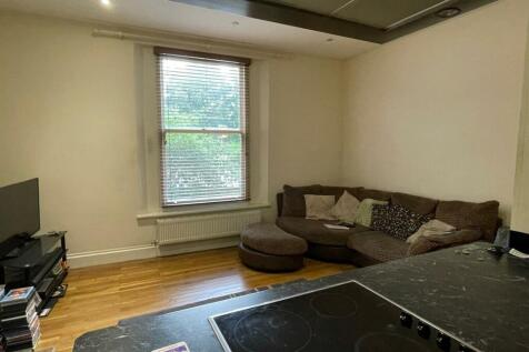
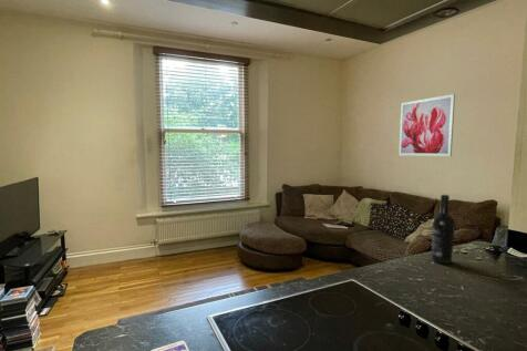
+ wine bottle (443, 228)
+ wall art (424, 127)
